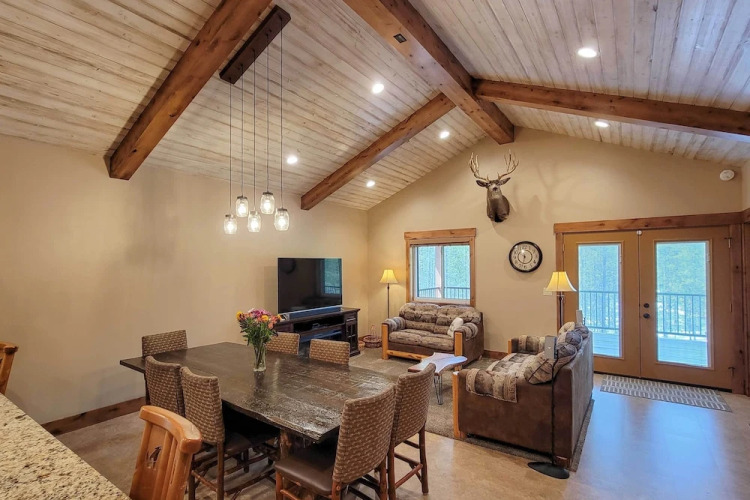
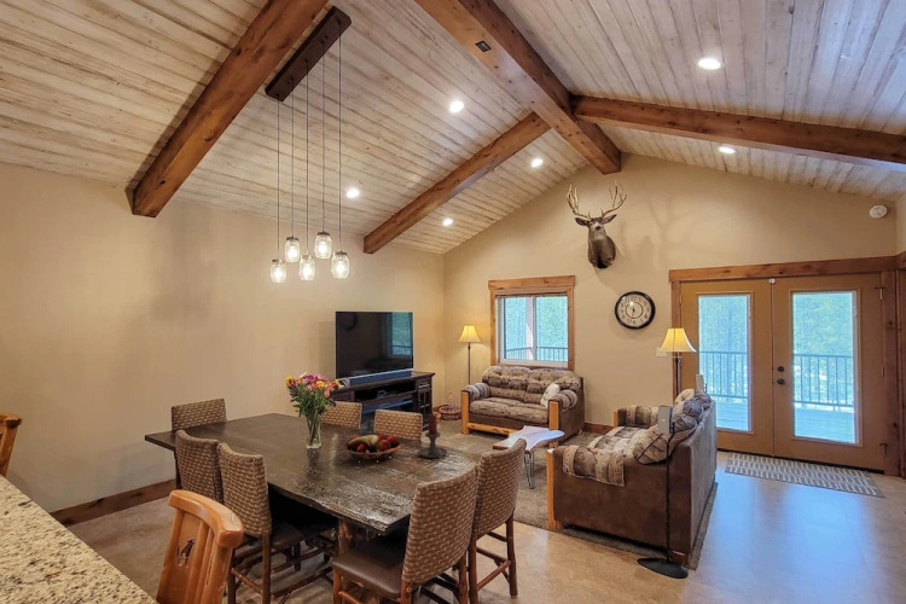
+ fruit basket (372, 445)
+ candle holder (434, 435)
